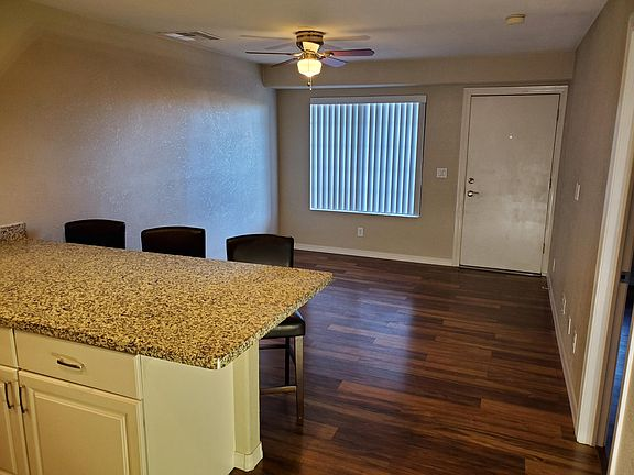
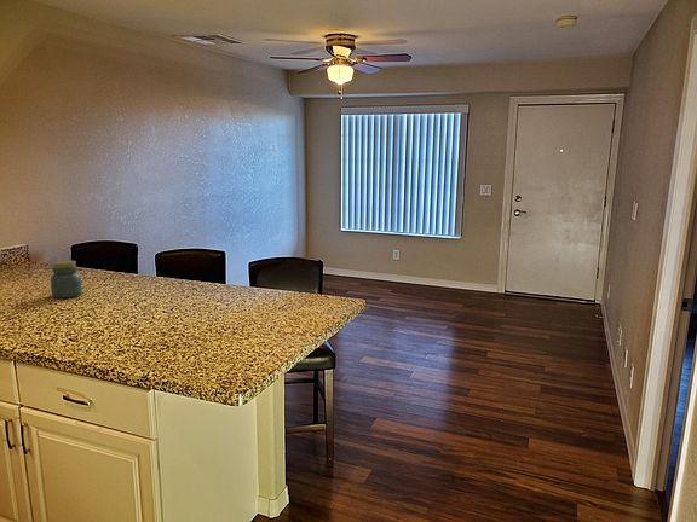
+ jar (65, 278)
